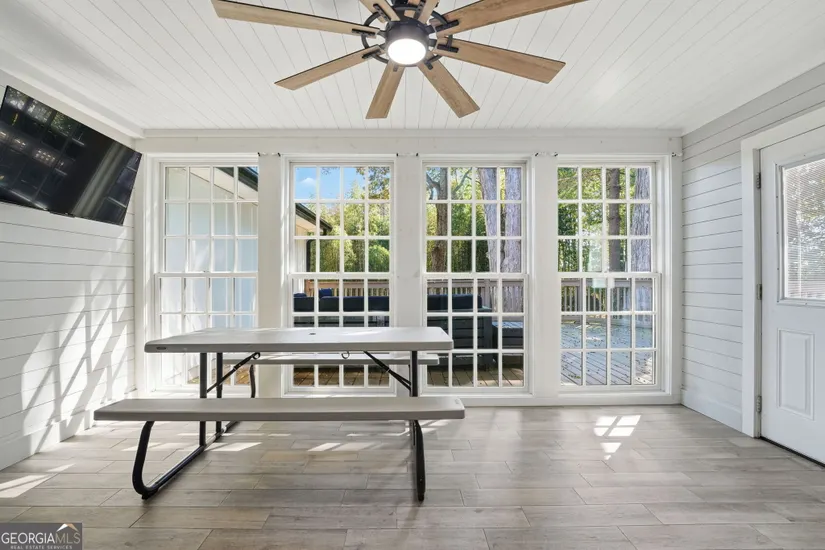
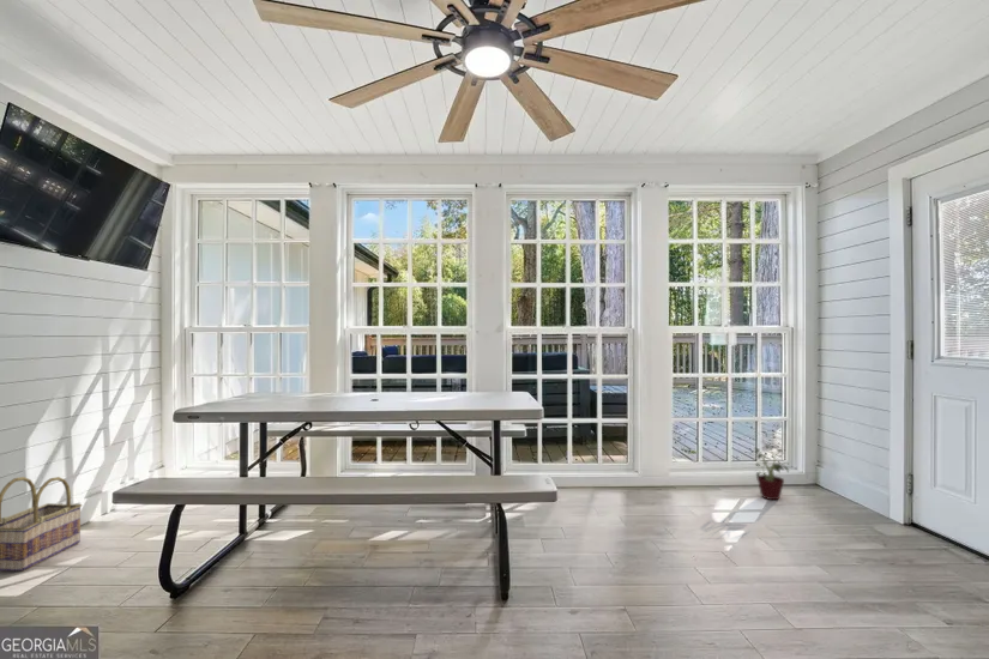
+ potted plant (767, 468)
+ basket (35, 516)
